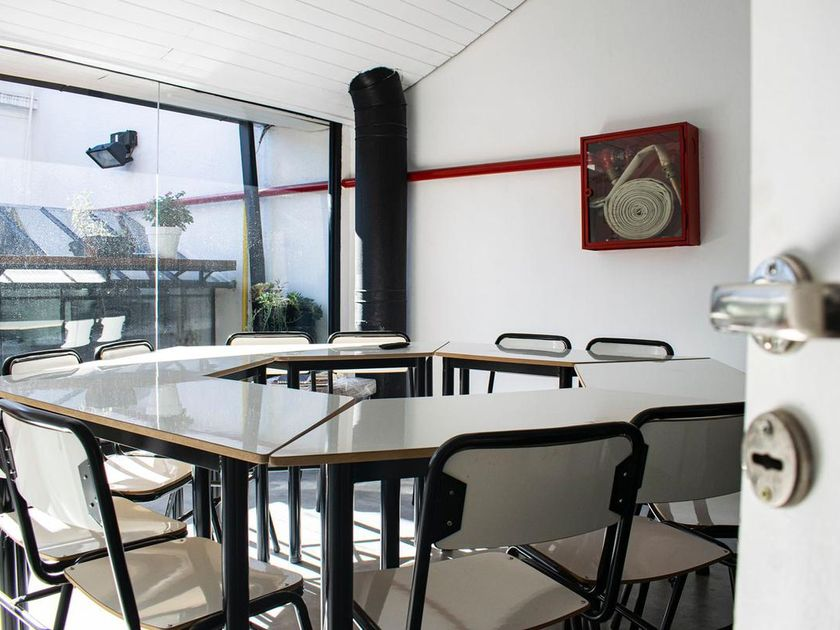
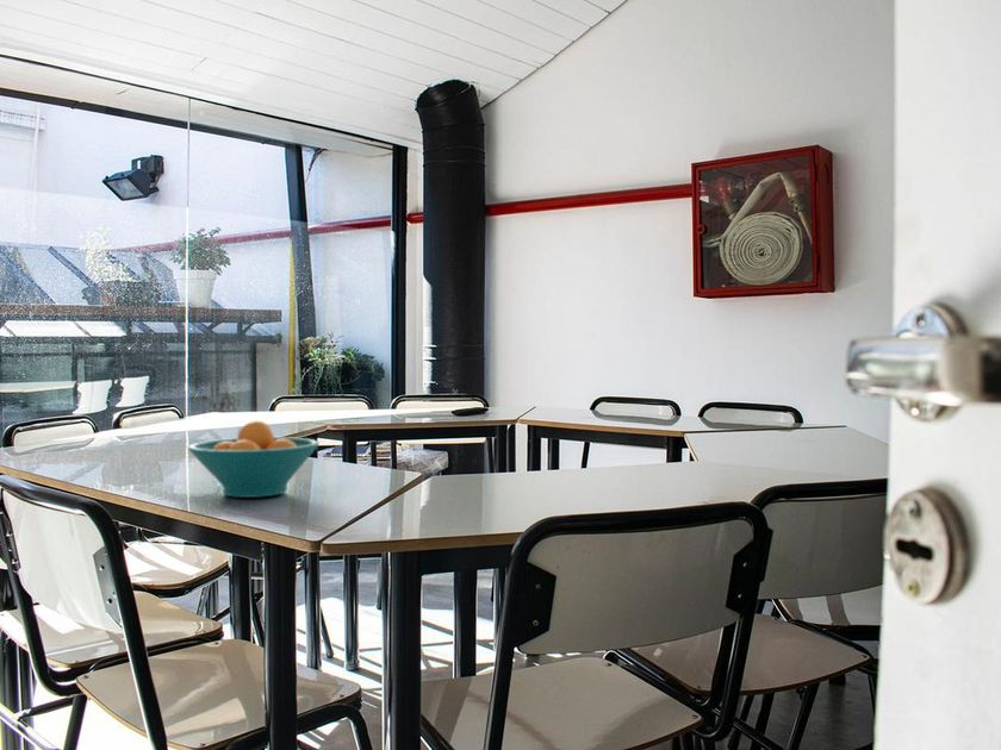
+ fruit bowl (255, 457)
